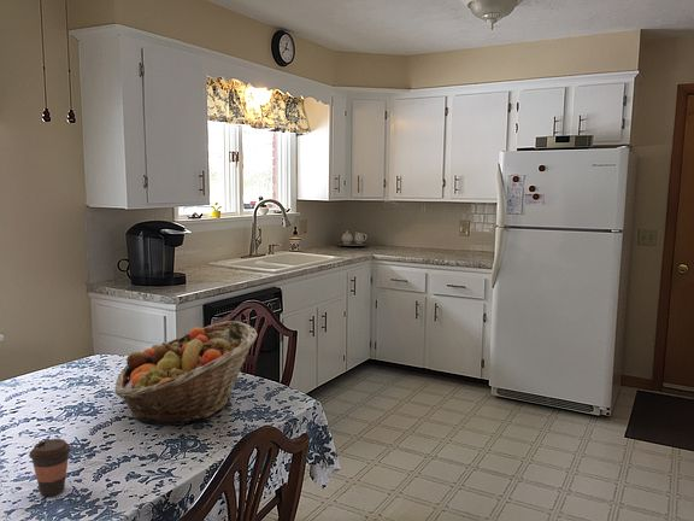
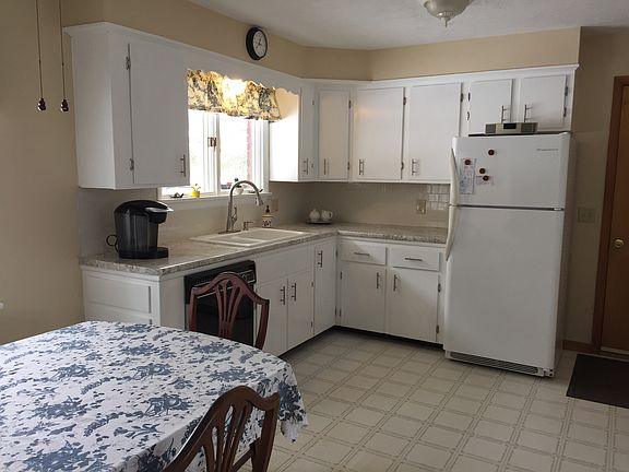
- fruit basket (187, 367)
- coffee cup (51, 468)
